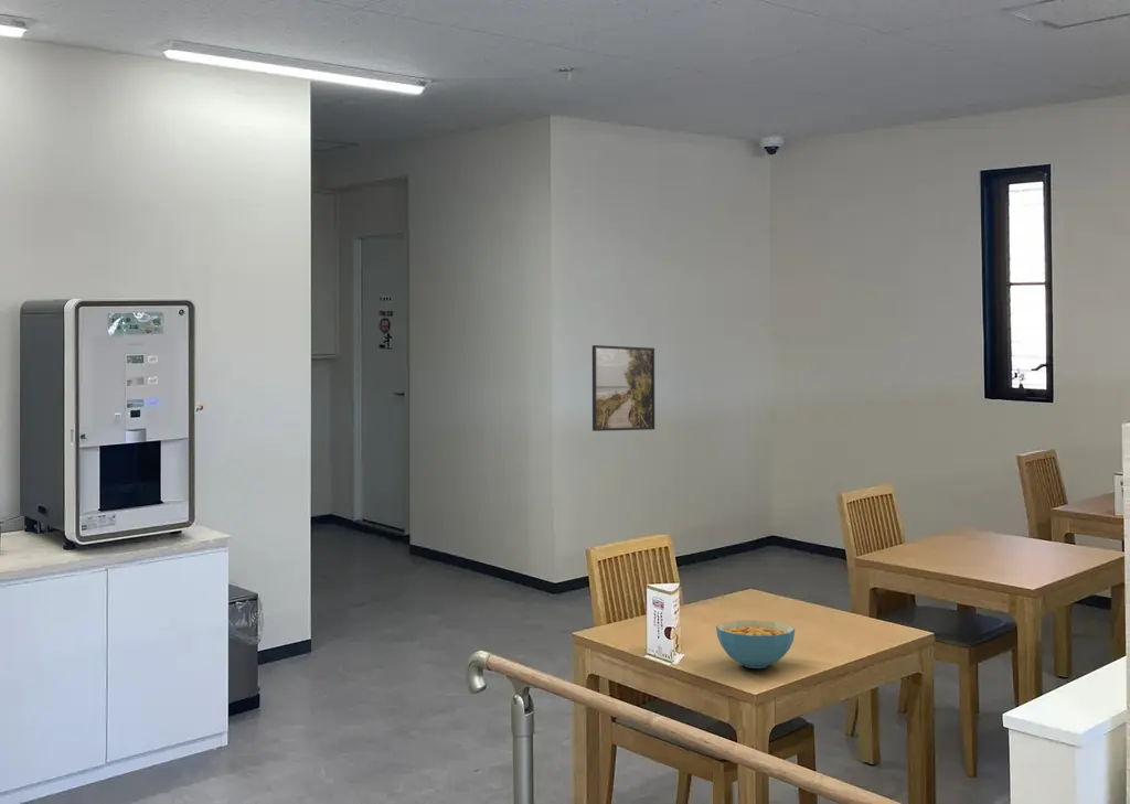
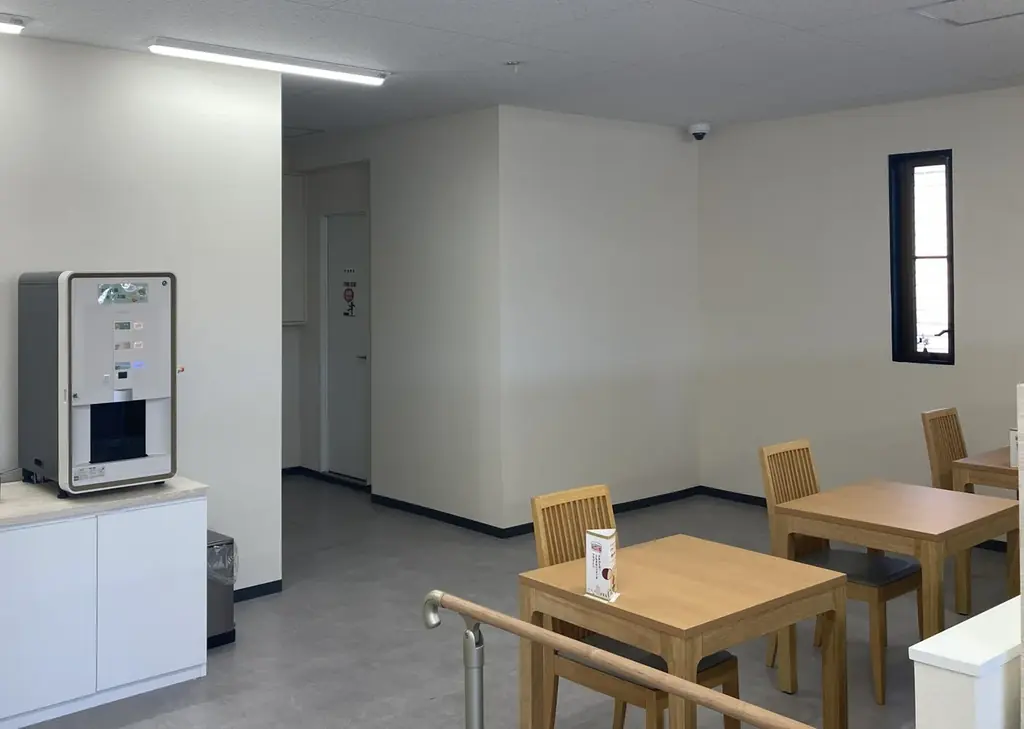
- cereal bowl (755, 646)
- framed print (623, 388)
